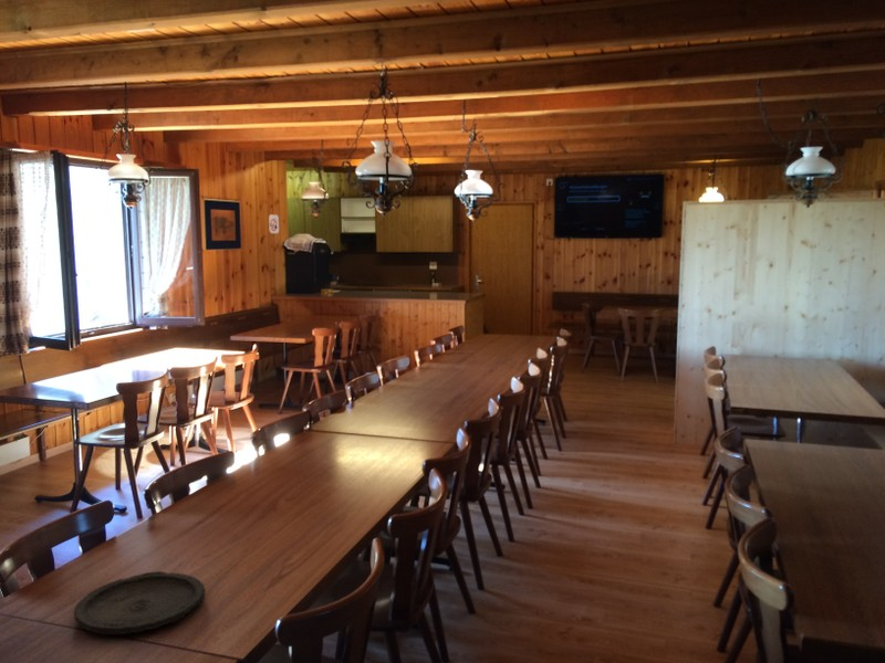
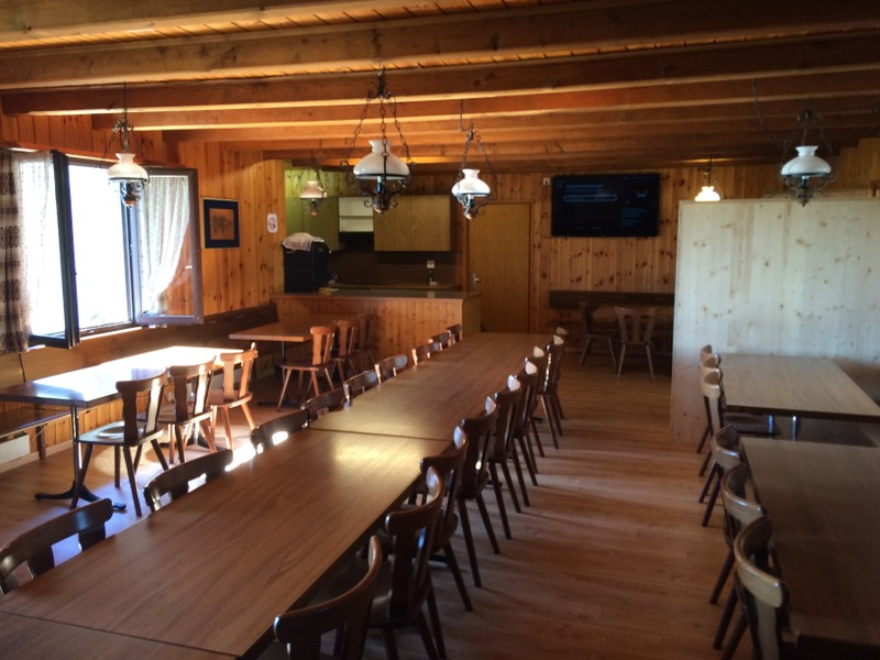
- plate (142, 602)
